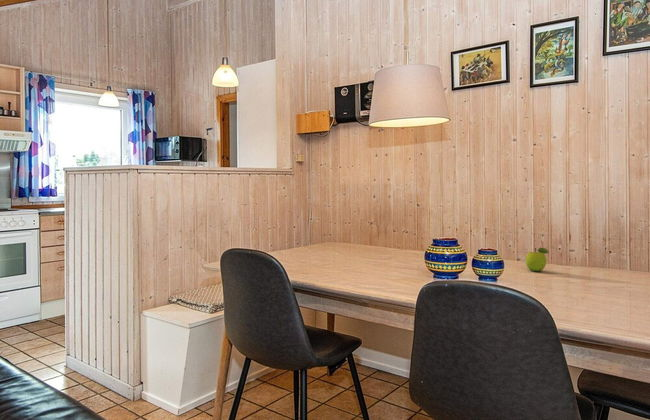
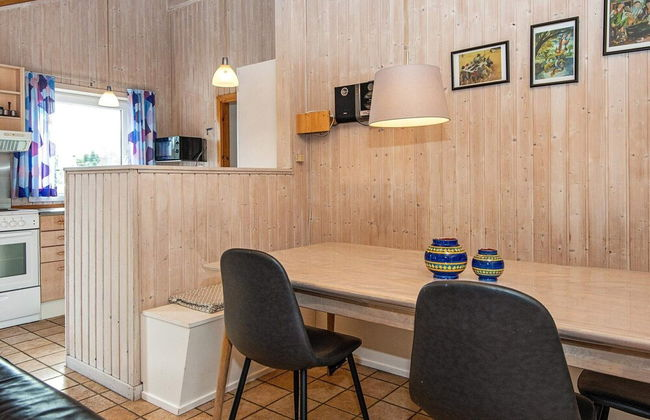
- fruit (537, 259)
